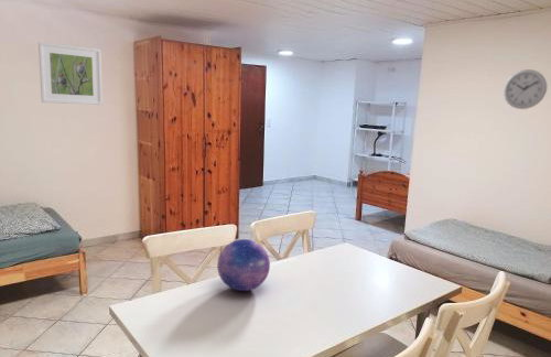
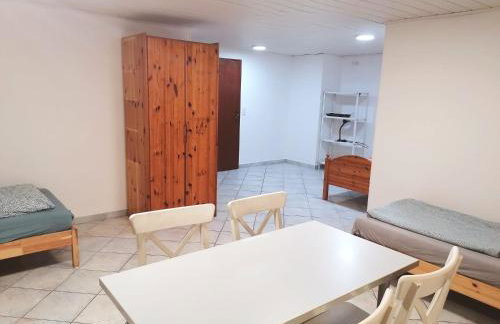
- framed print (72, 75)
- wall clock (523, 89)
- decorative ball (244, 264)
